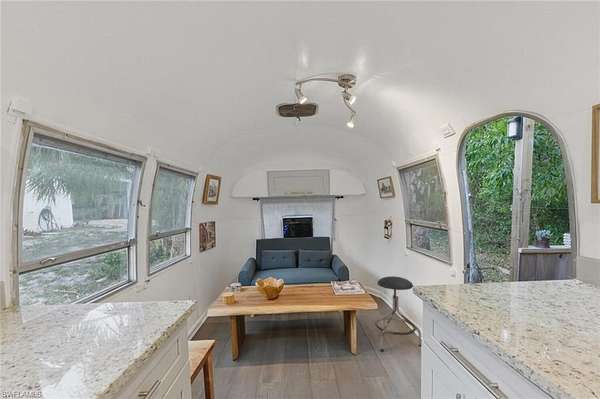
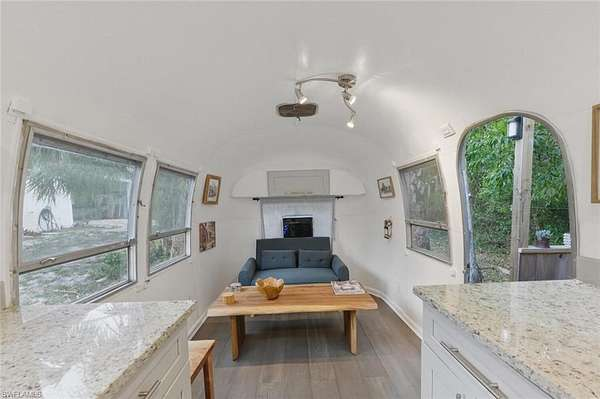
- stool (393, 309)
